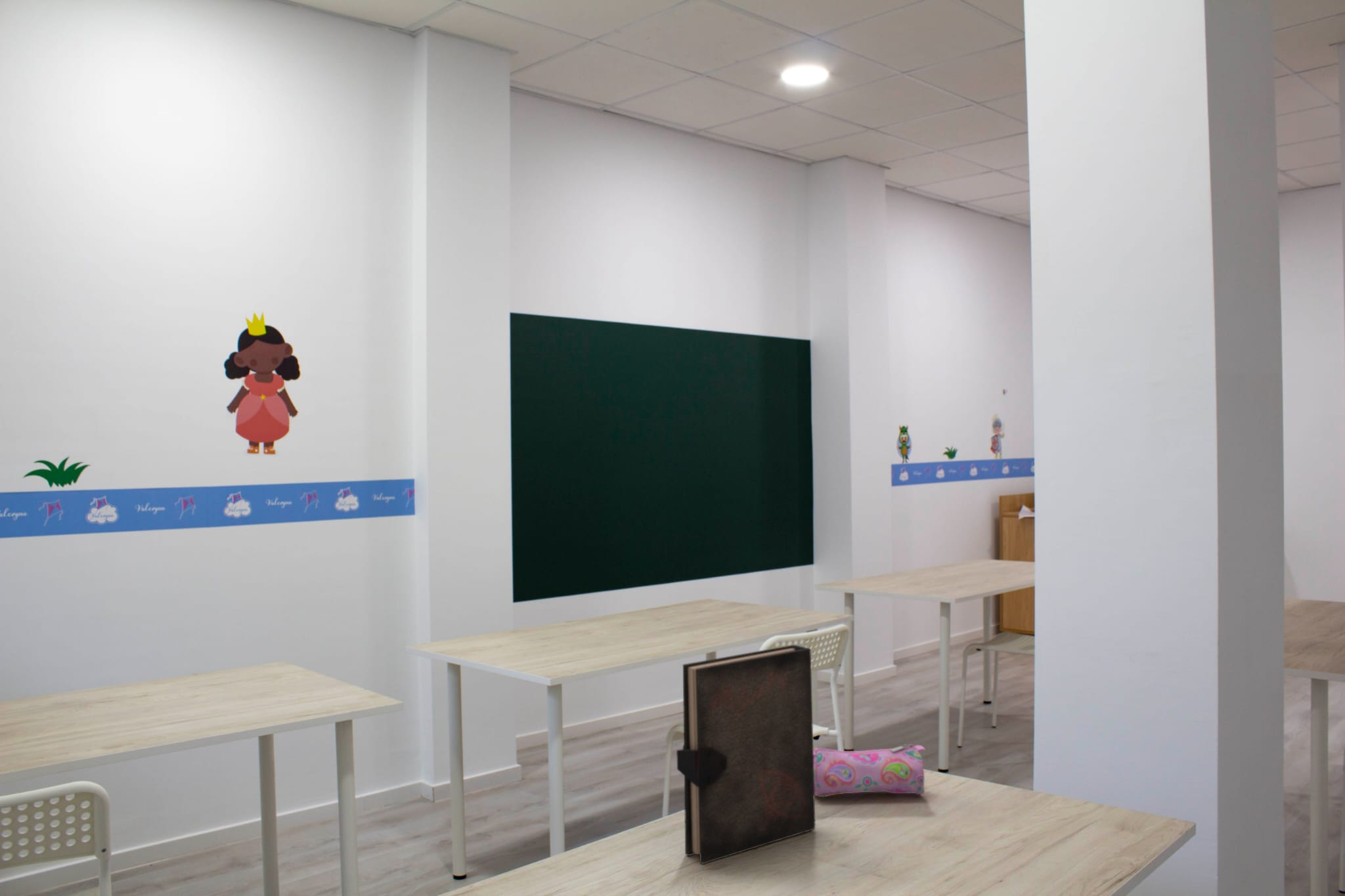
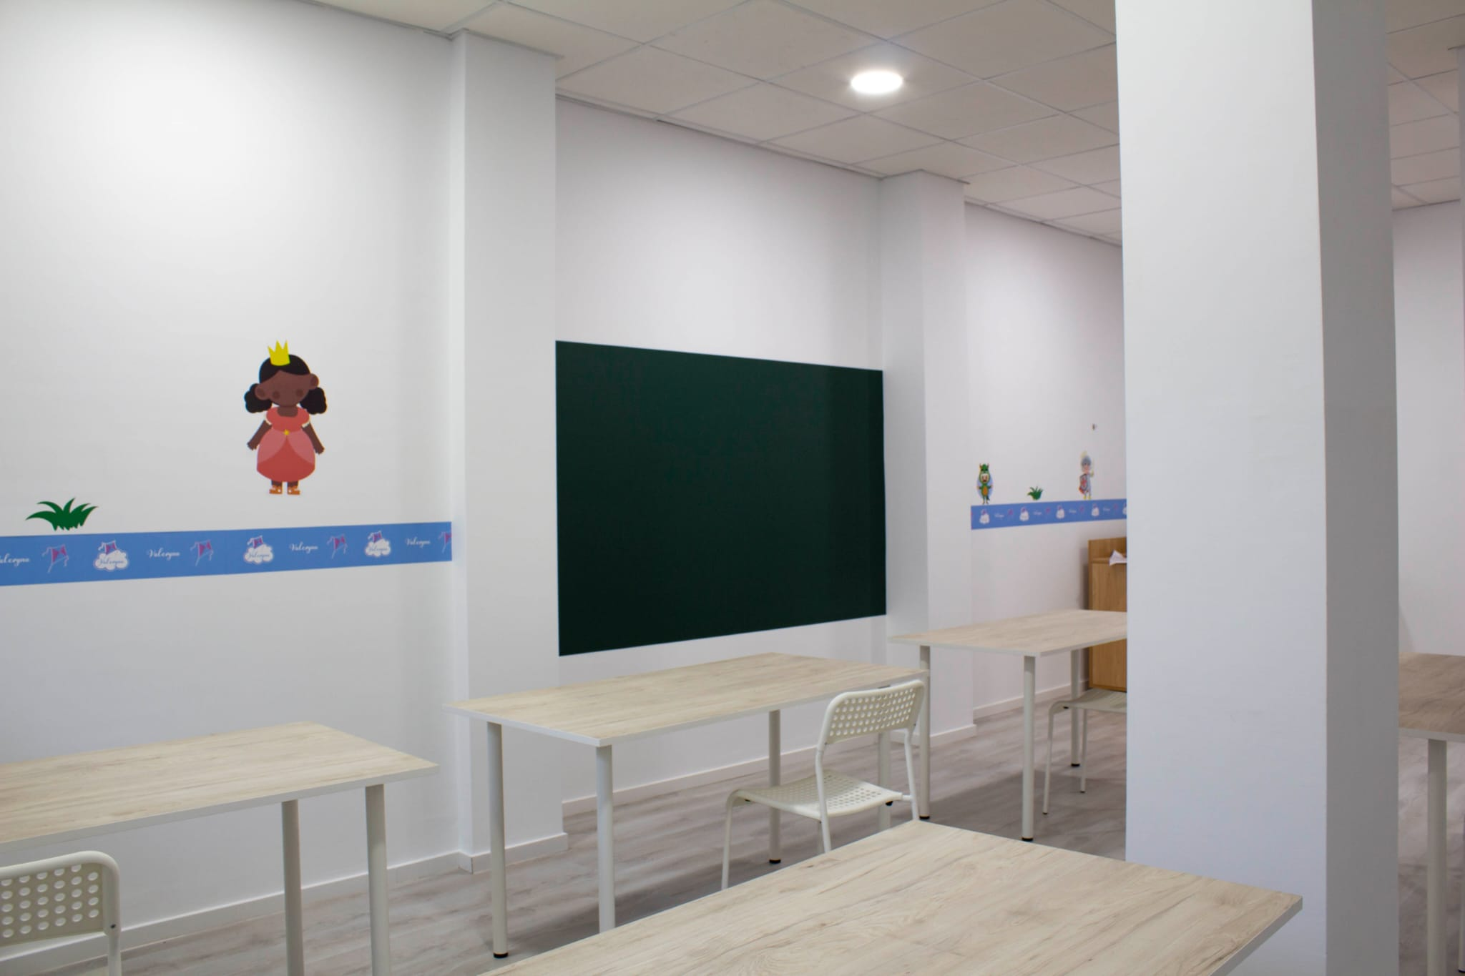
- pencil case (866, 769)
- book (749, 748)
